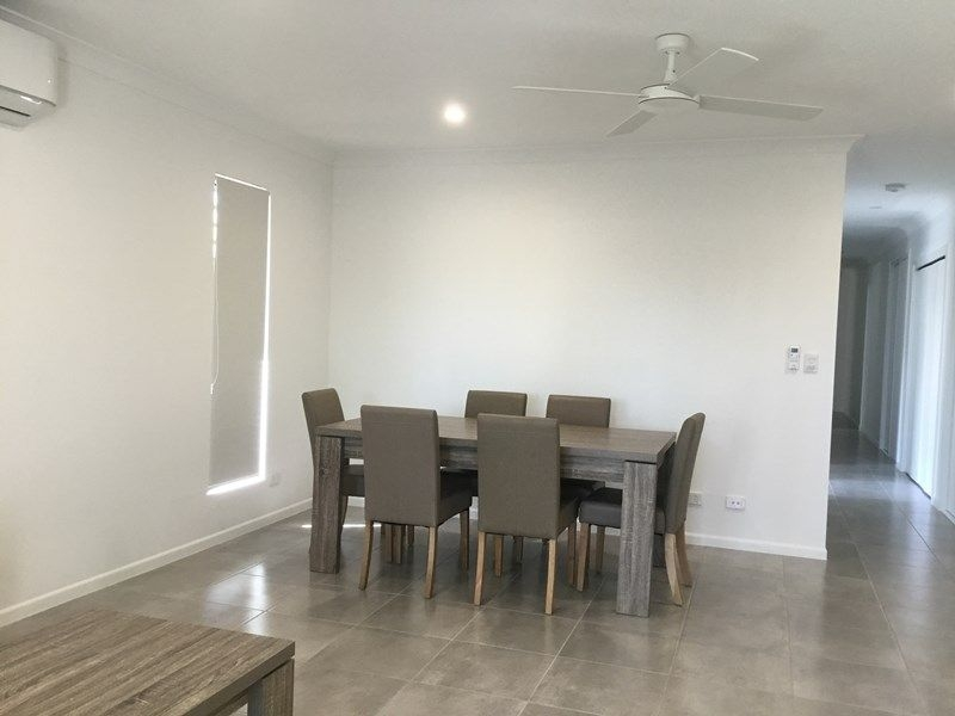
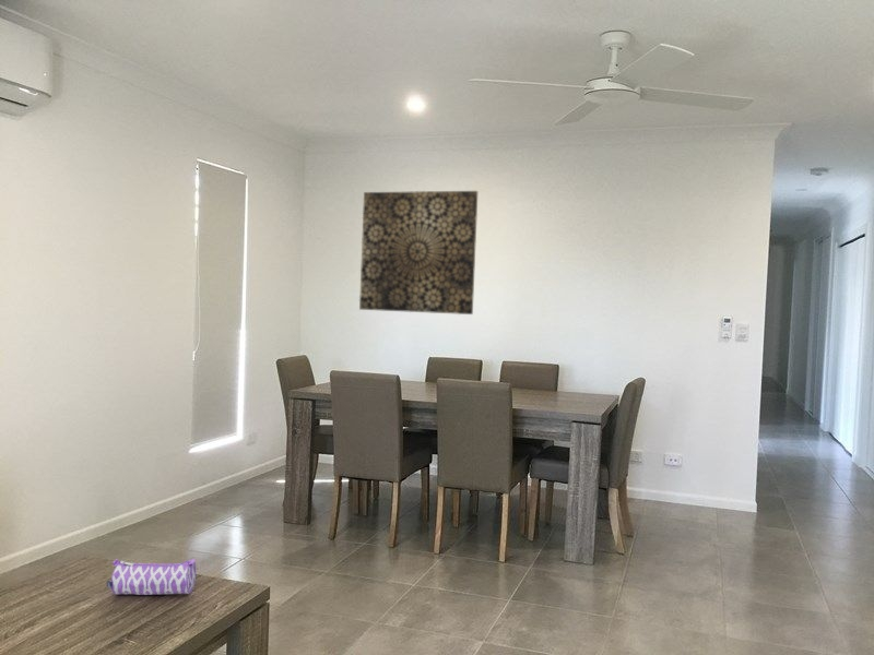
+ wall art (416, 251)
+ pencil case (153, 575)
